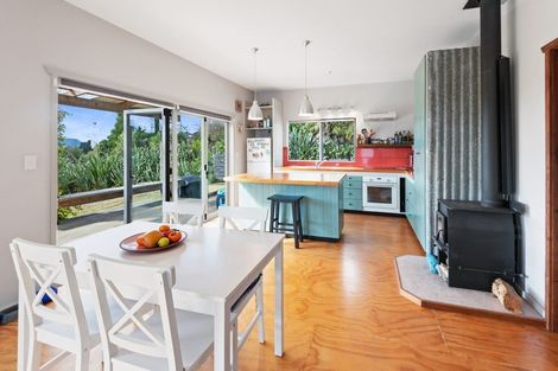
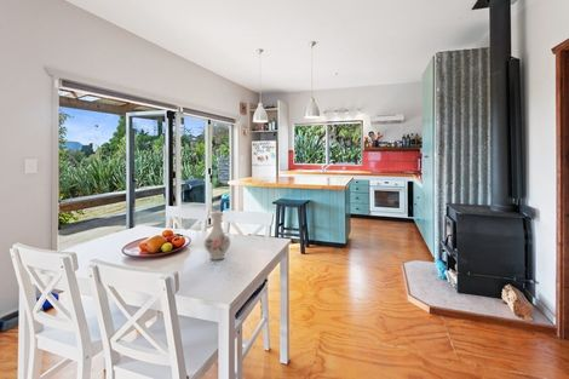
+ vase (217, 235)
